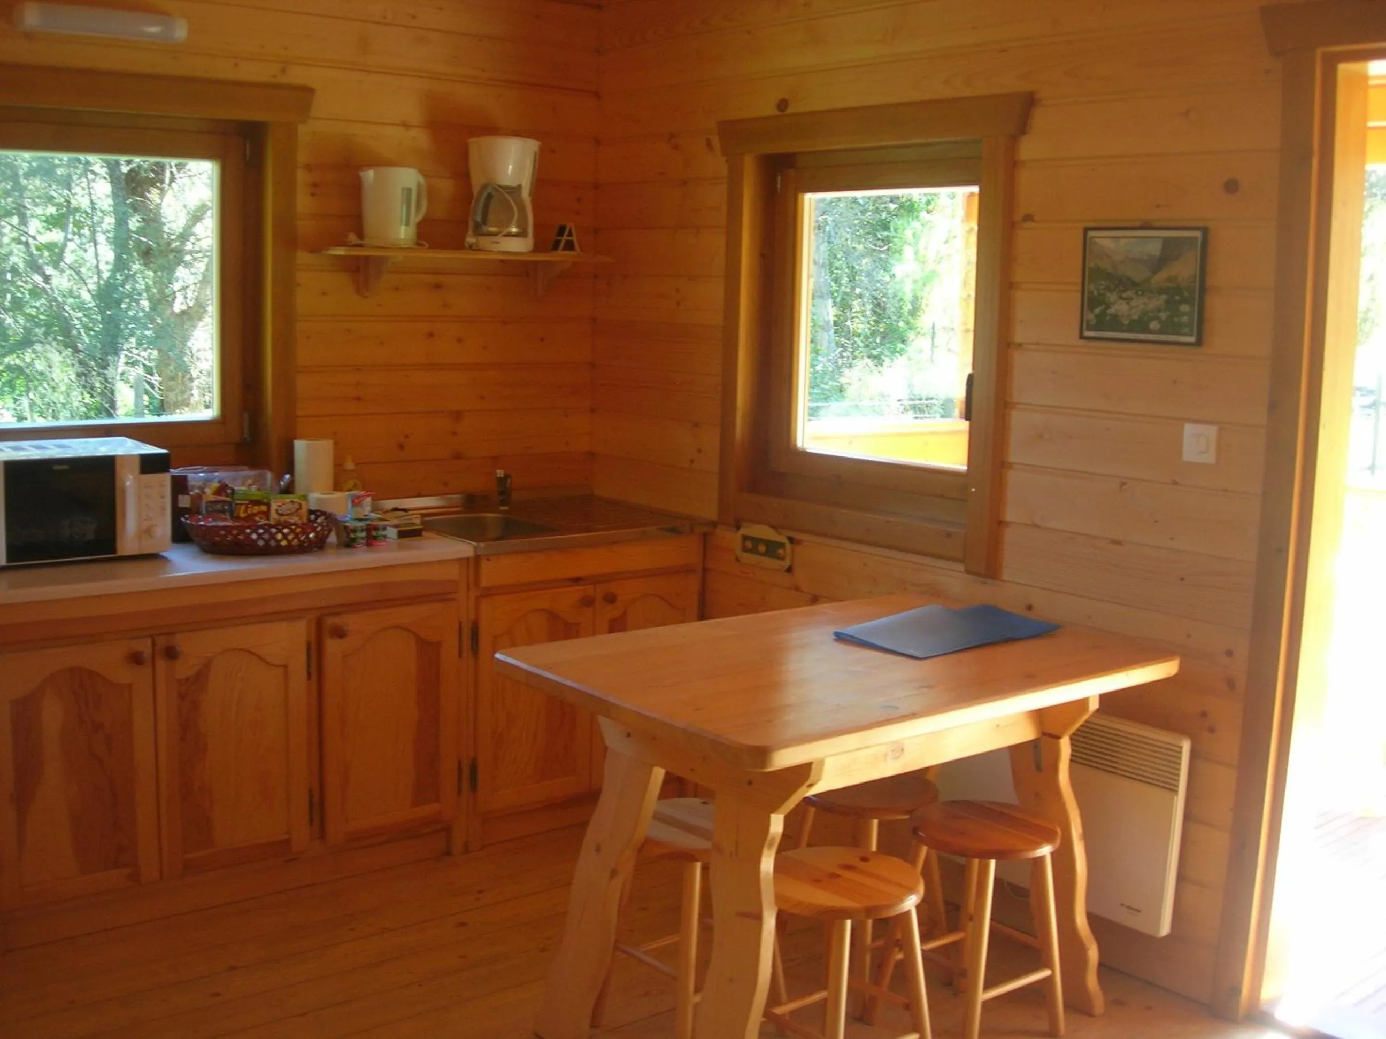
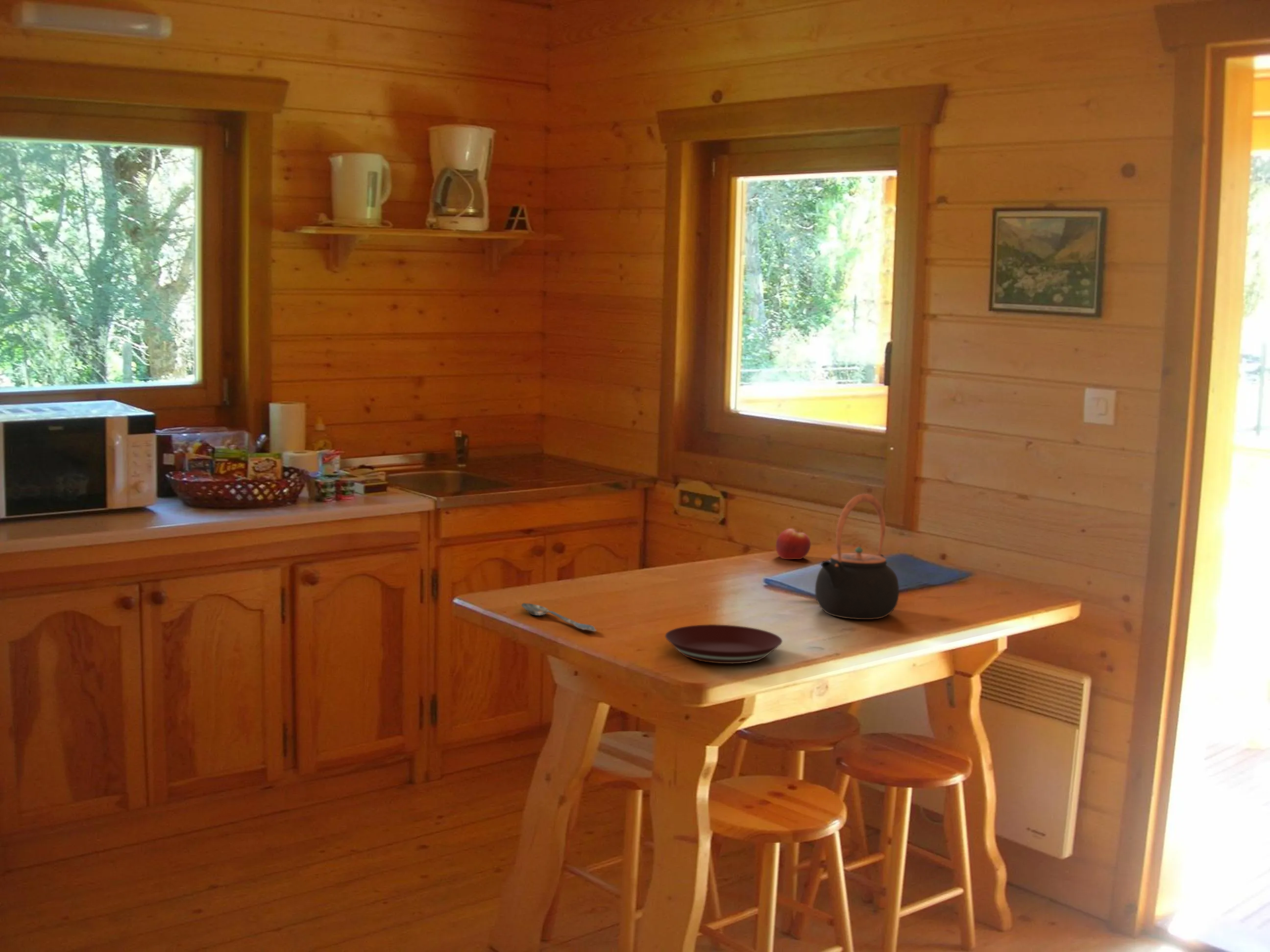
+ fruit (793, 544)
+ spoon (558, 617)
+ plate (723, 645)
+ teapot (854, 554)
